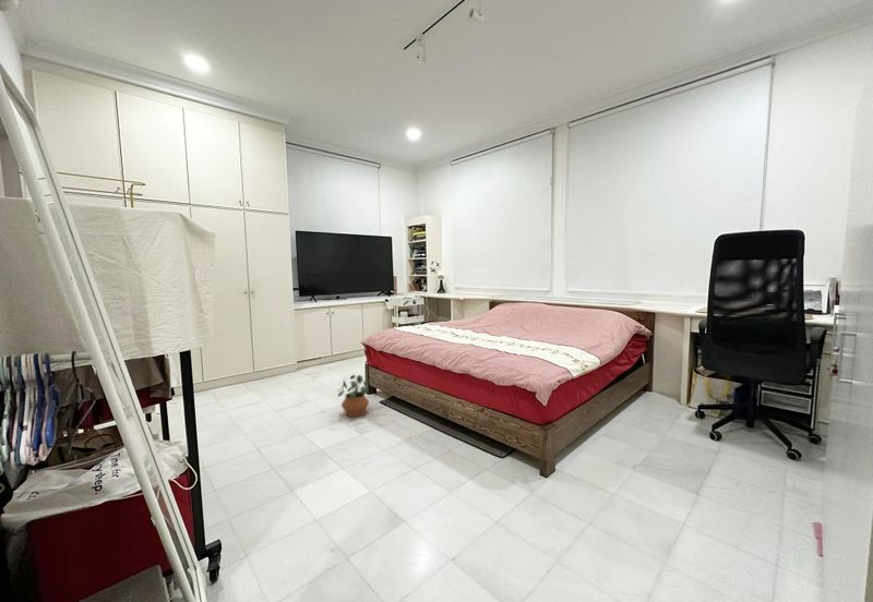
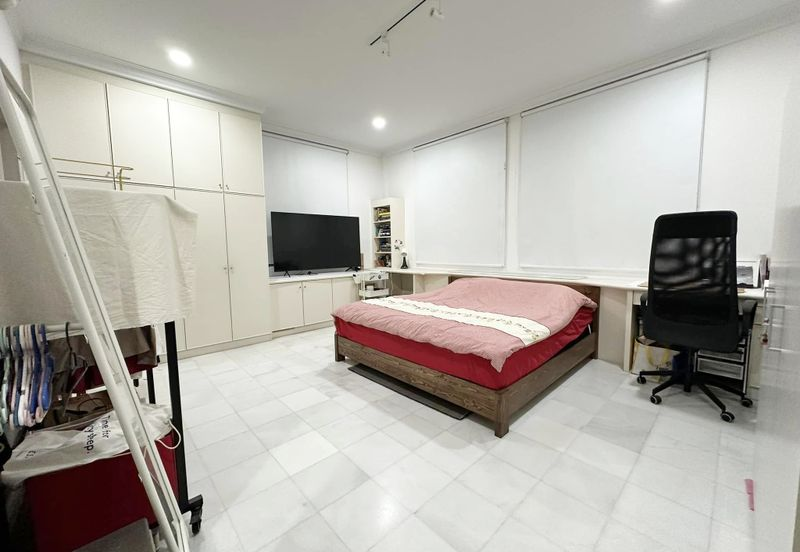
- potted plant (351, 396)
